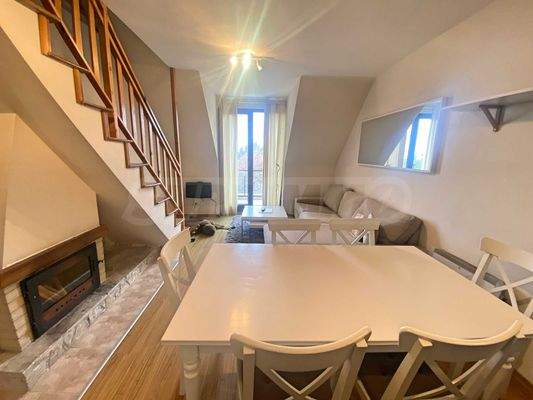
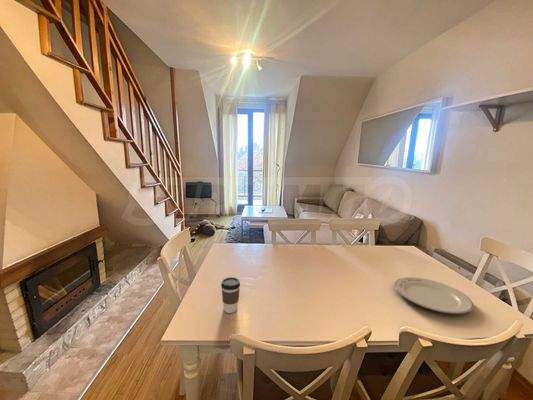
+ coffee cup (230, 295)
+ chinaware (431, 295)
